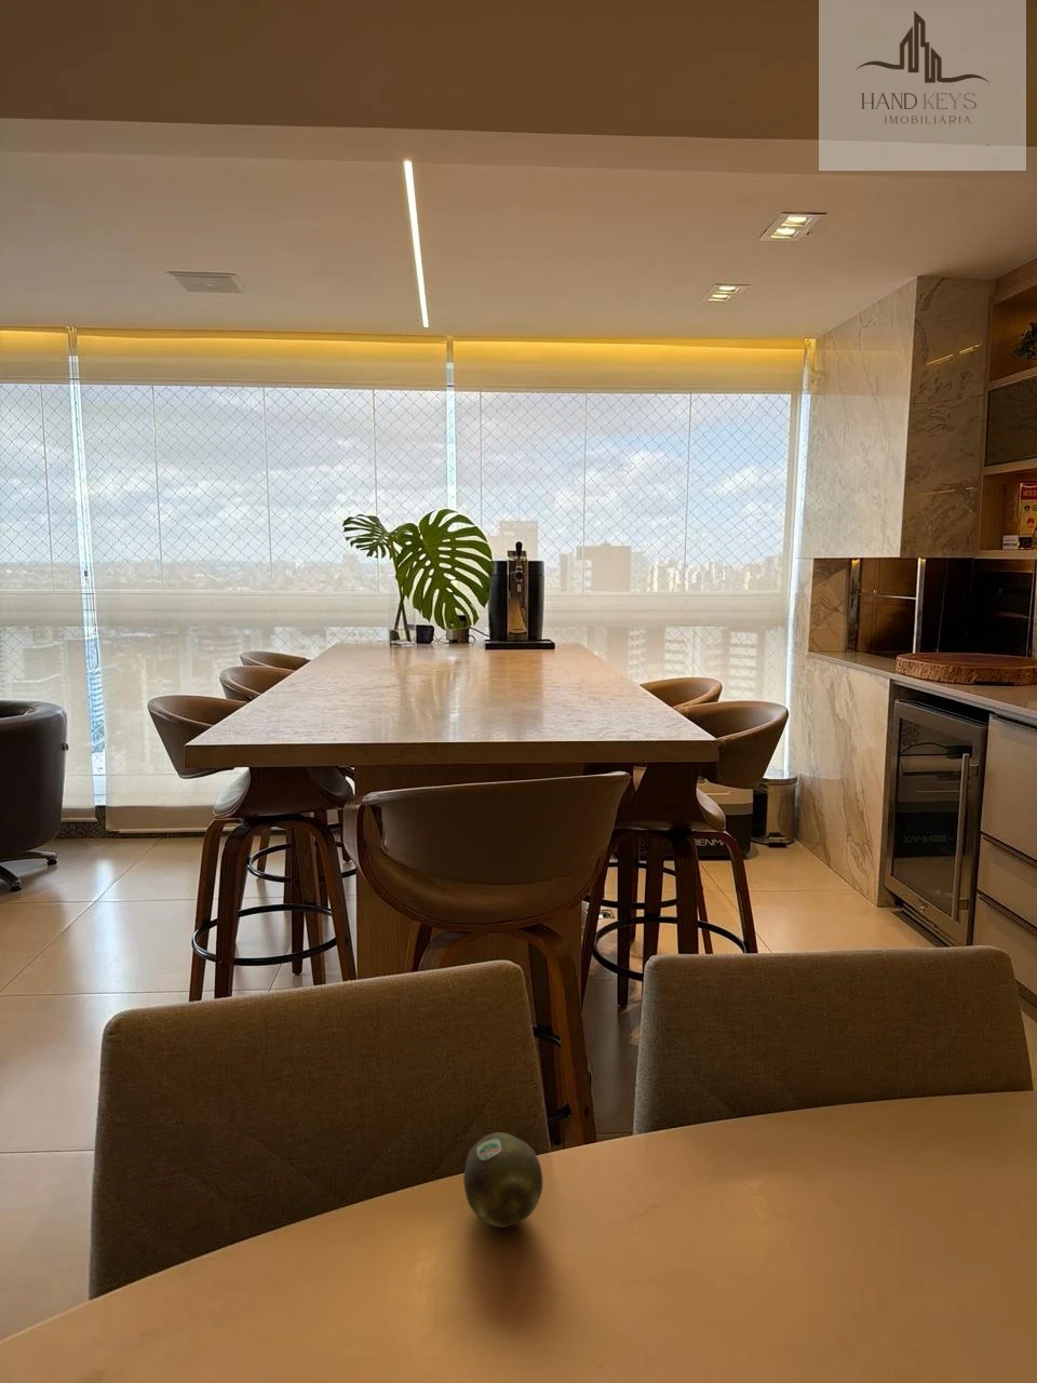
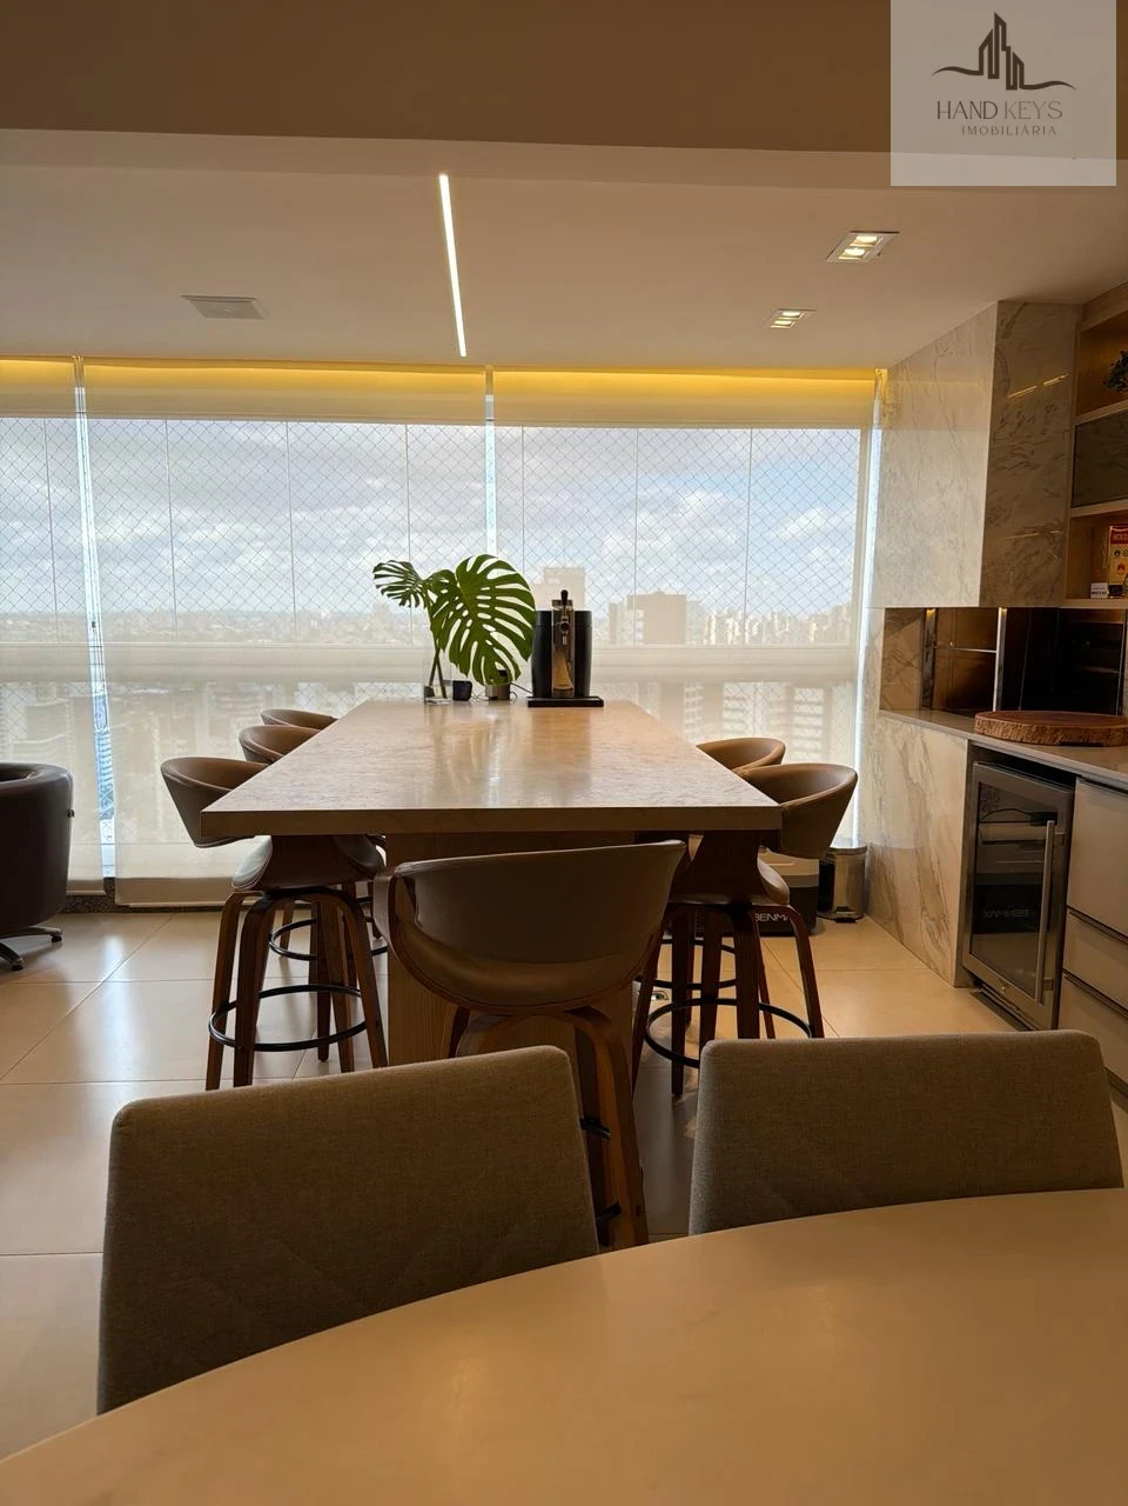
- fruit (501, 1178)
